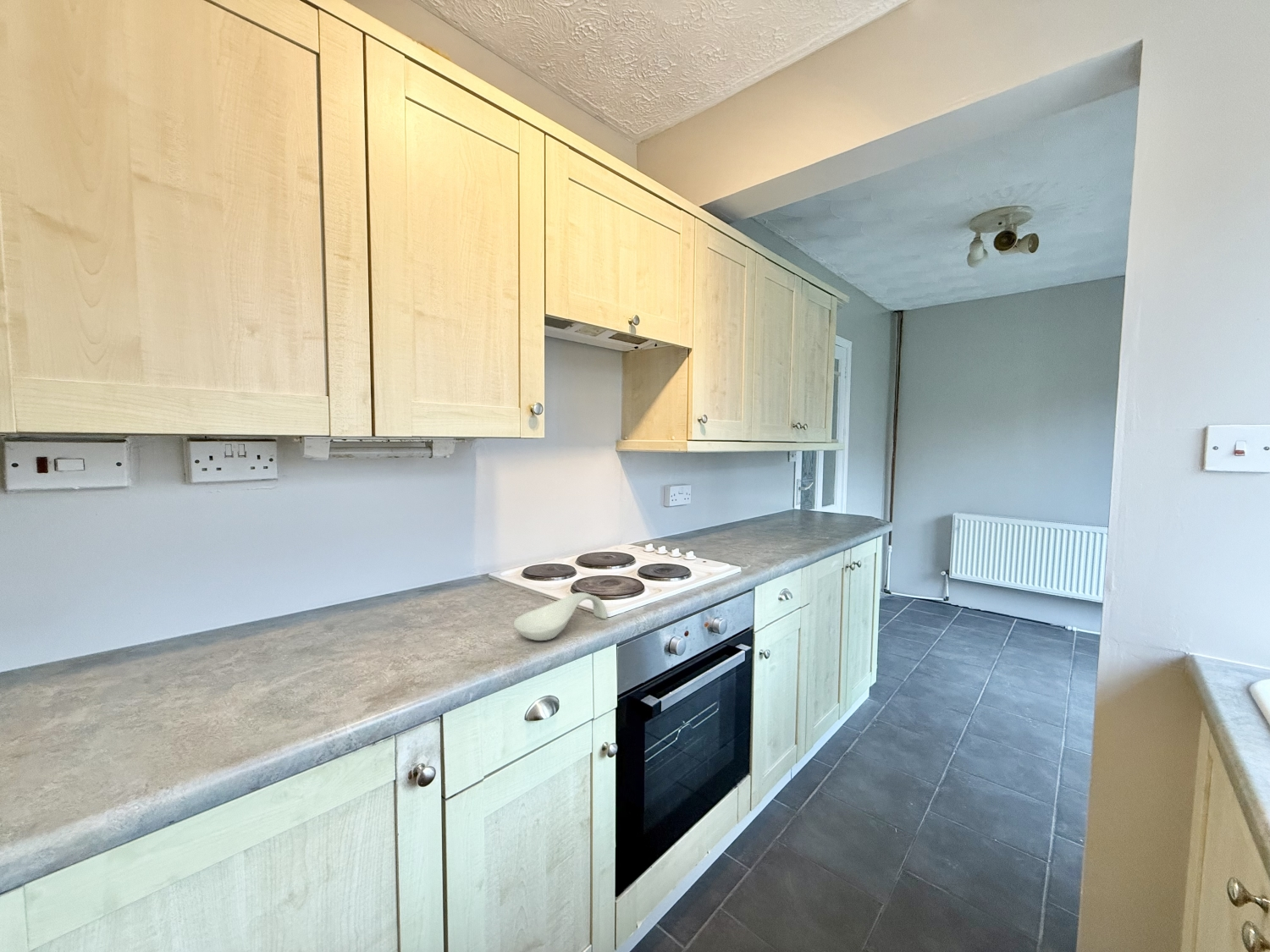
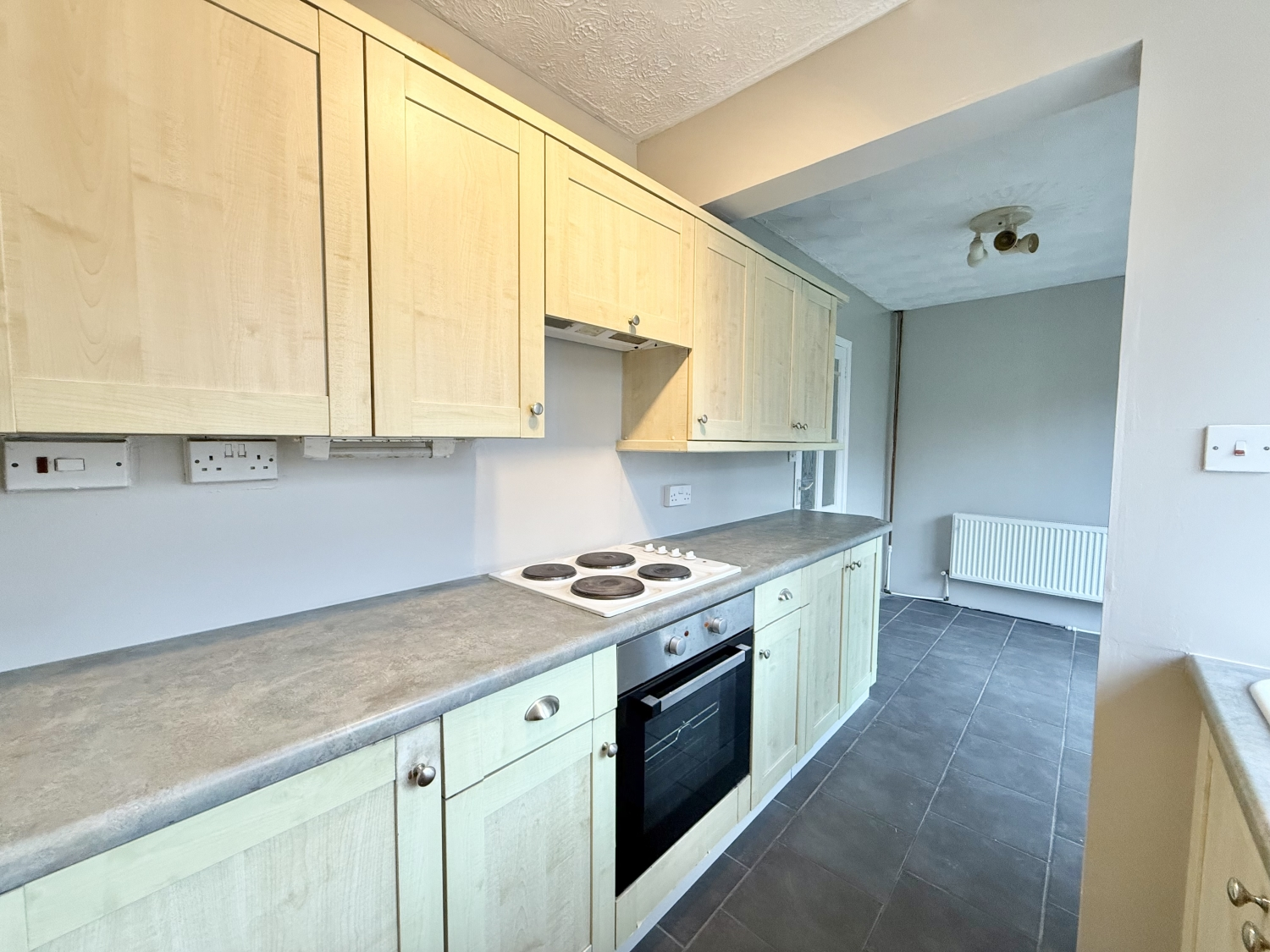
- spoon rest (562, 614)
